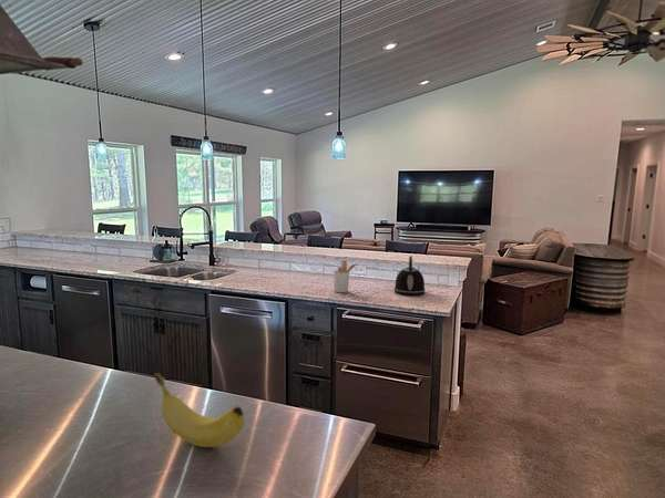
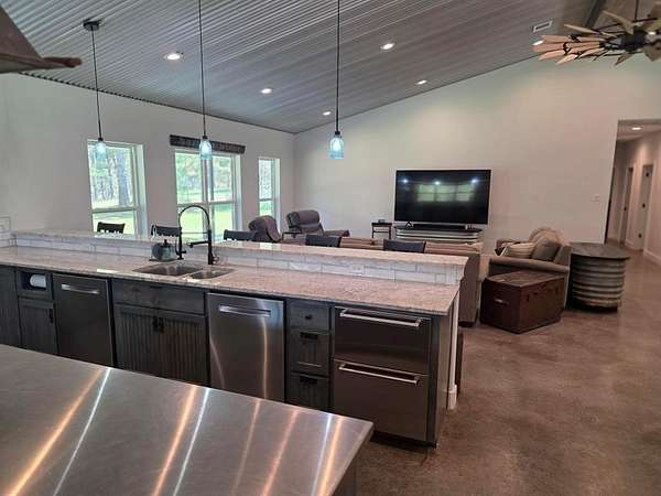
- banana (197, 413)
- kettle (410, 273)
- utensil holder (345, 276)
